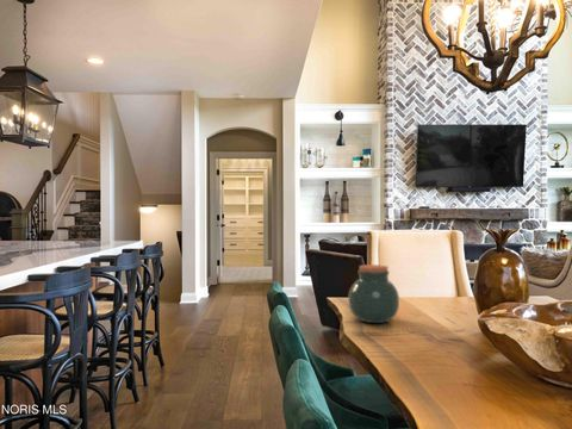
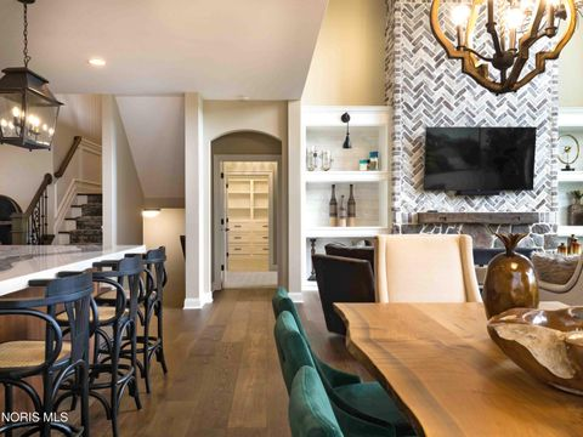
- jar (373, 293)
